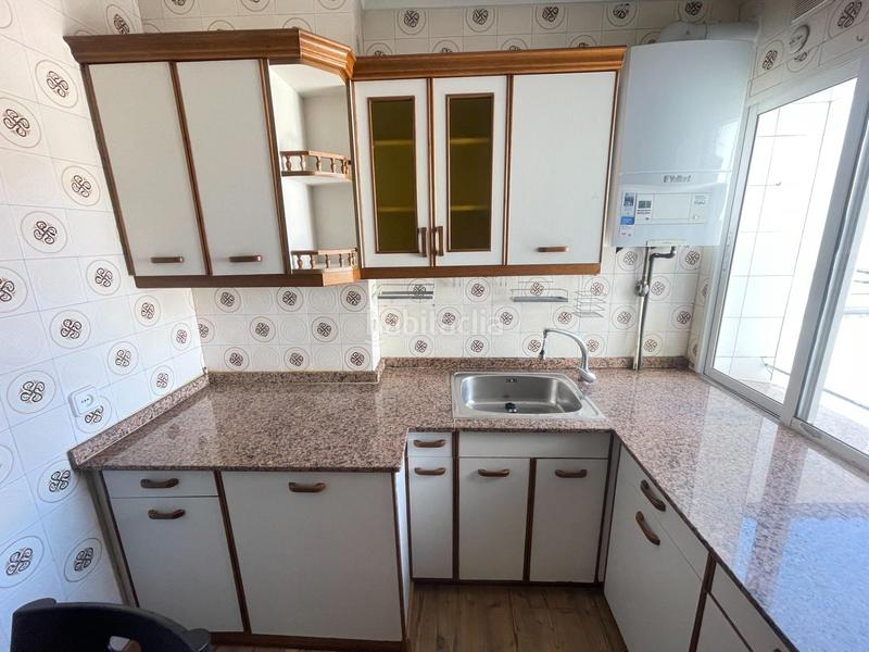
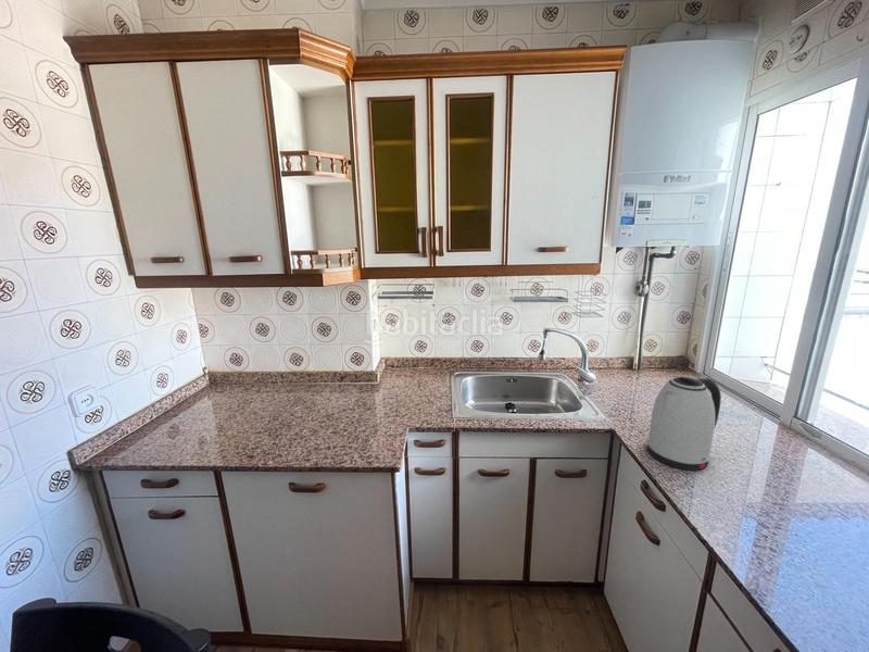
+ kettle (690, 416)
